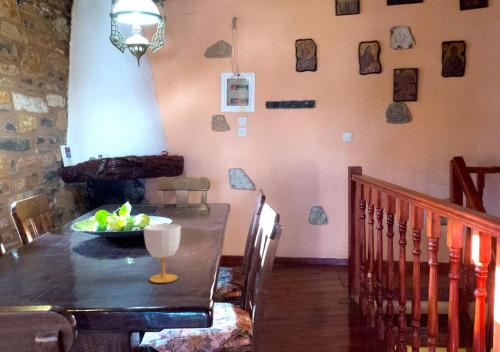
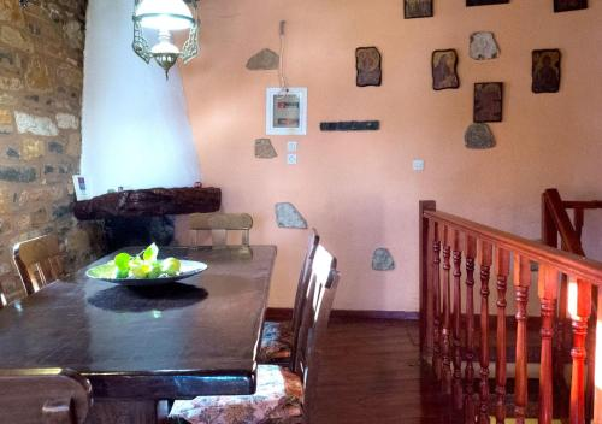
- cup (162, 252)
